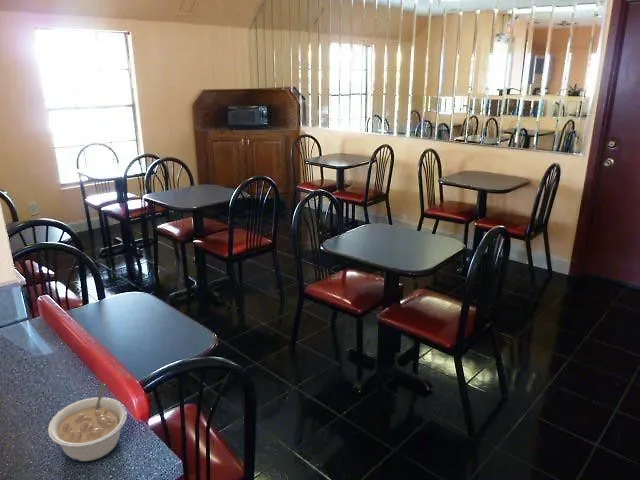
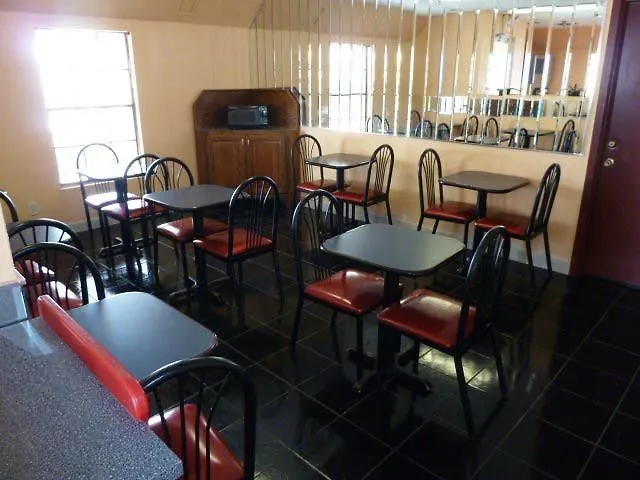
- legume (89, 427)
